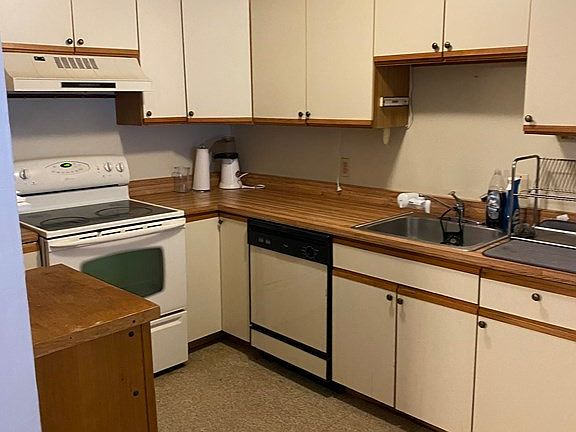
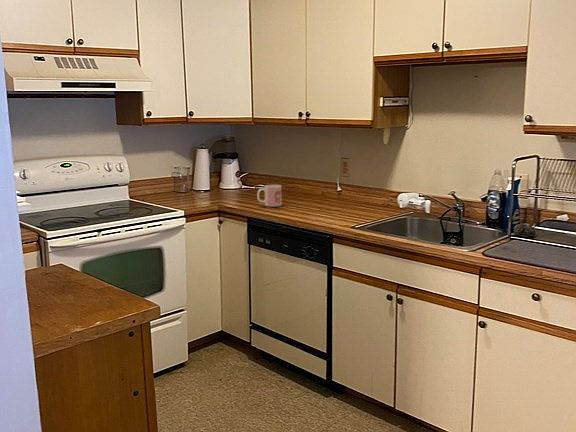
+ mug (270, 195)
